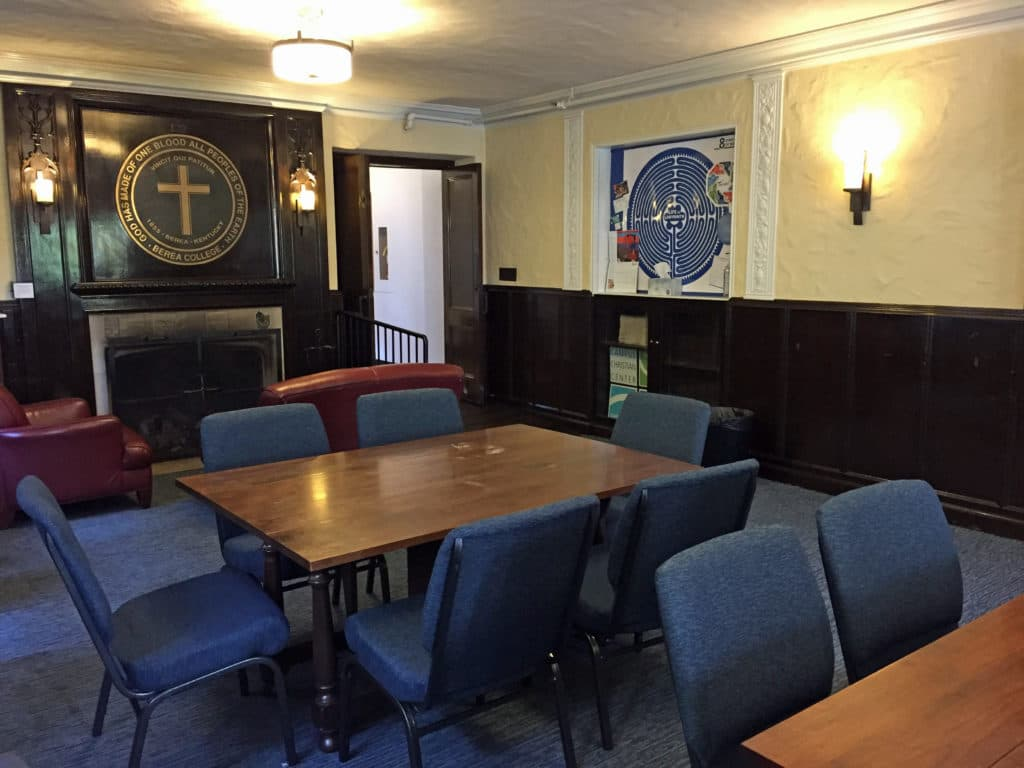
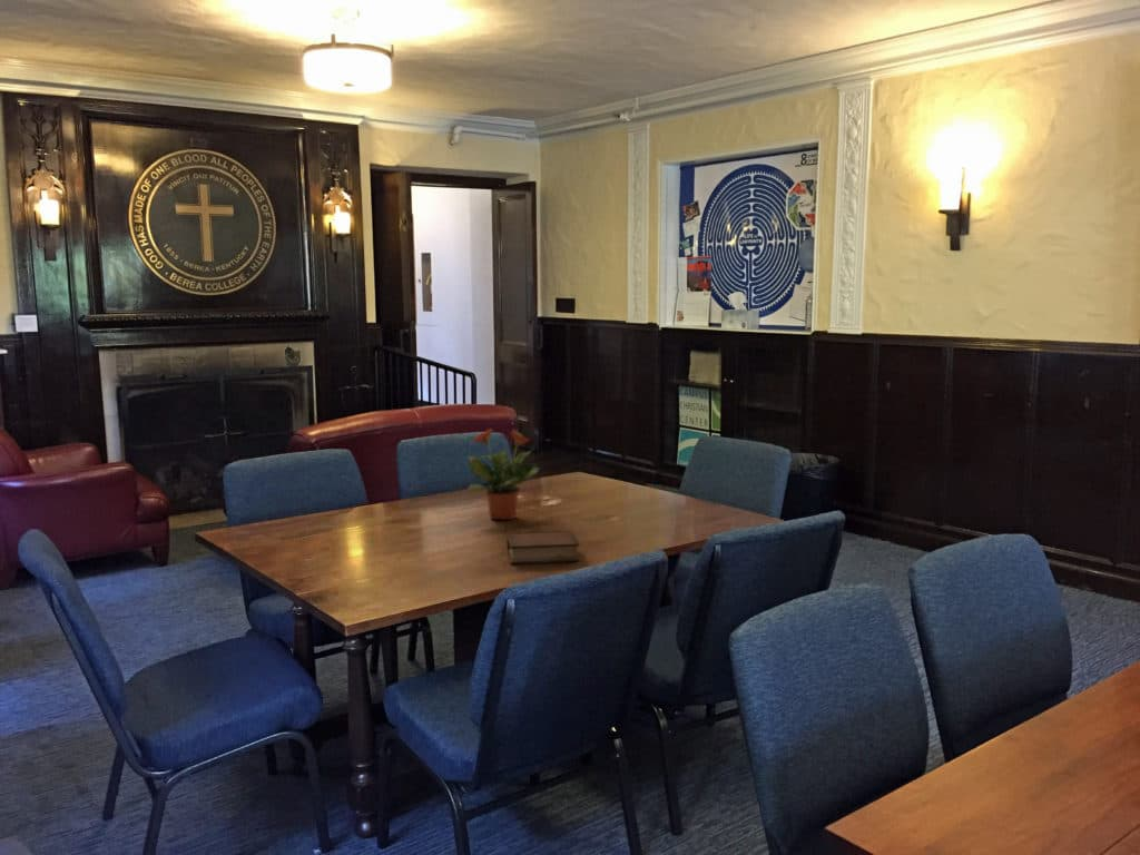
+ potted plant (502, 472)
+ book (542, 547)
